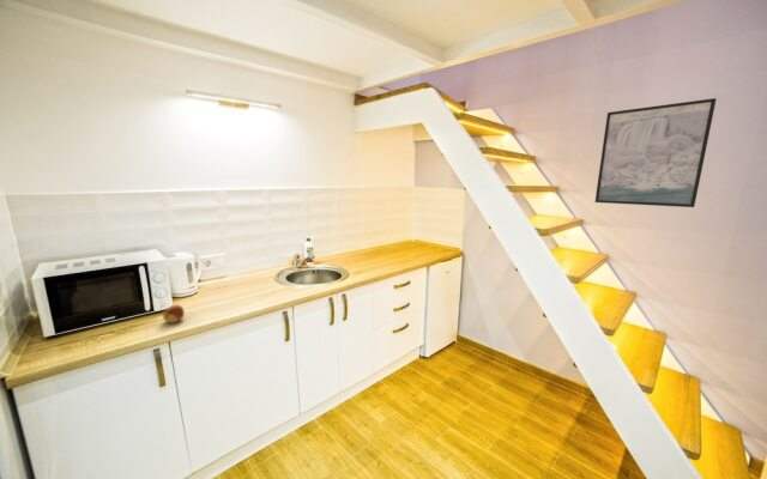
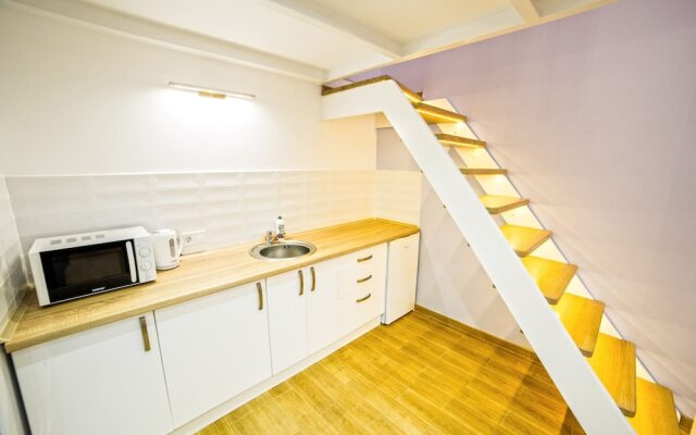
- fruit (173, 314)
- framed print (647, 157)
